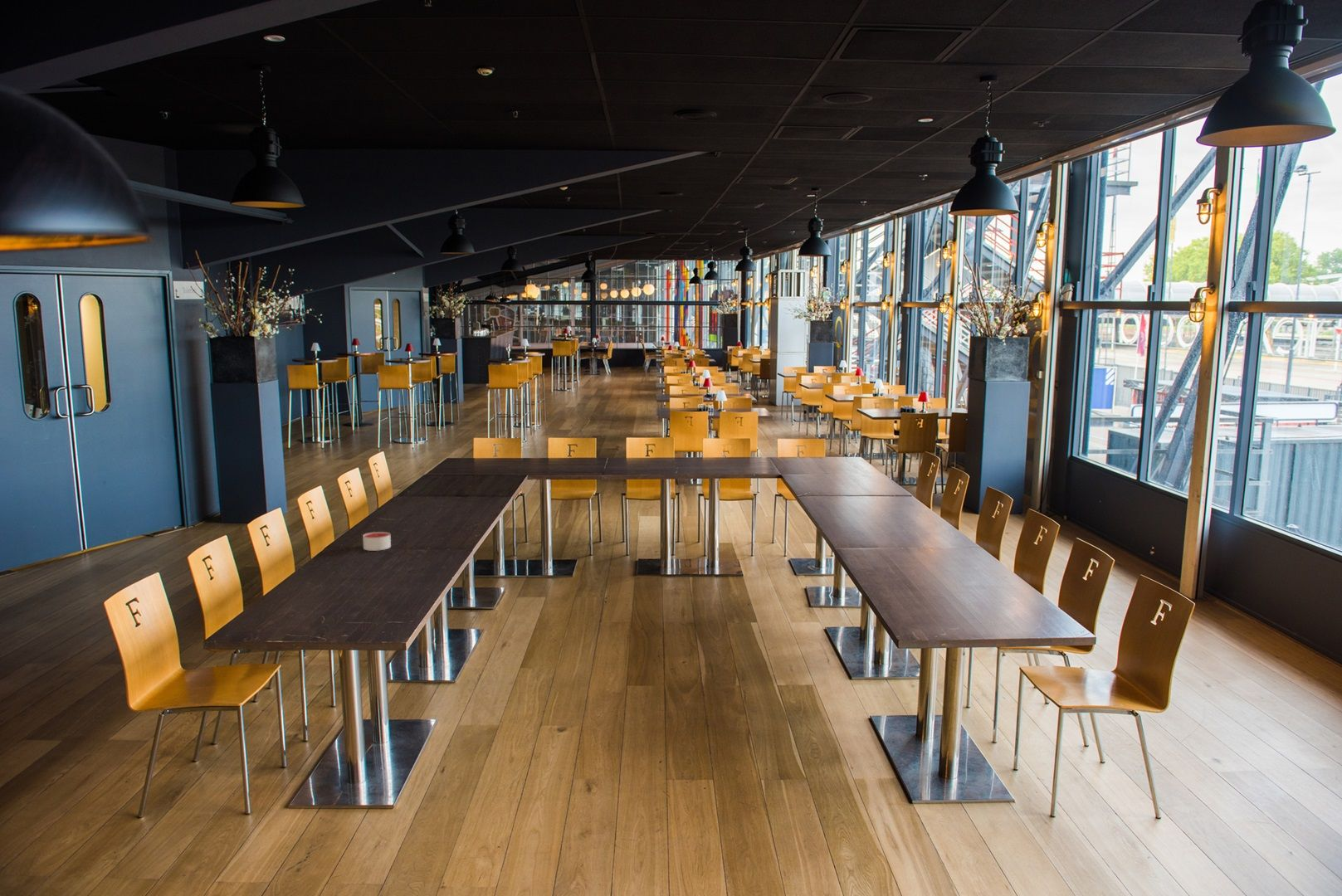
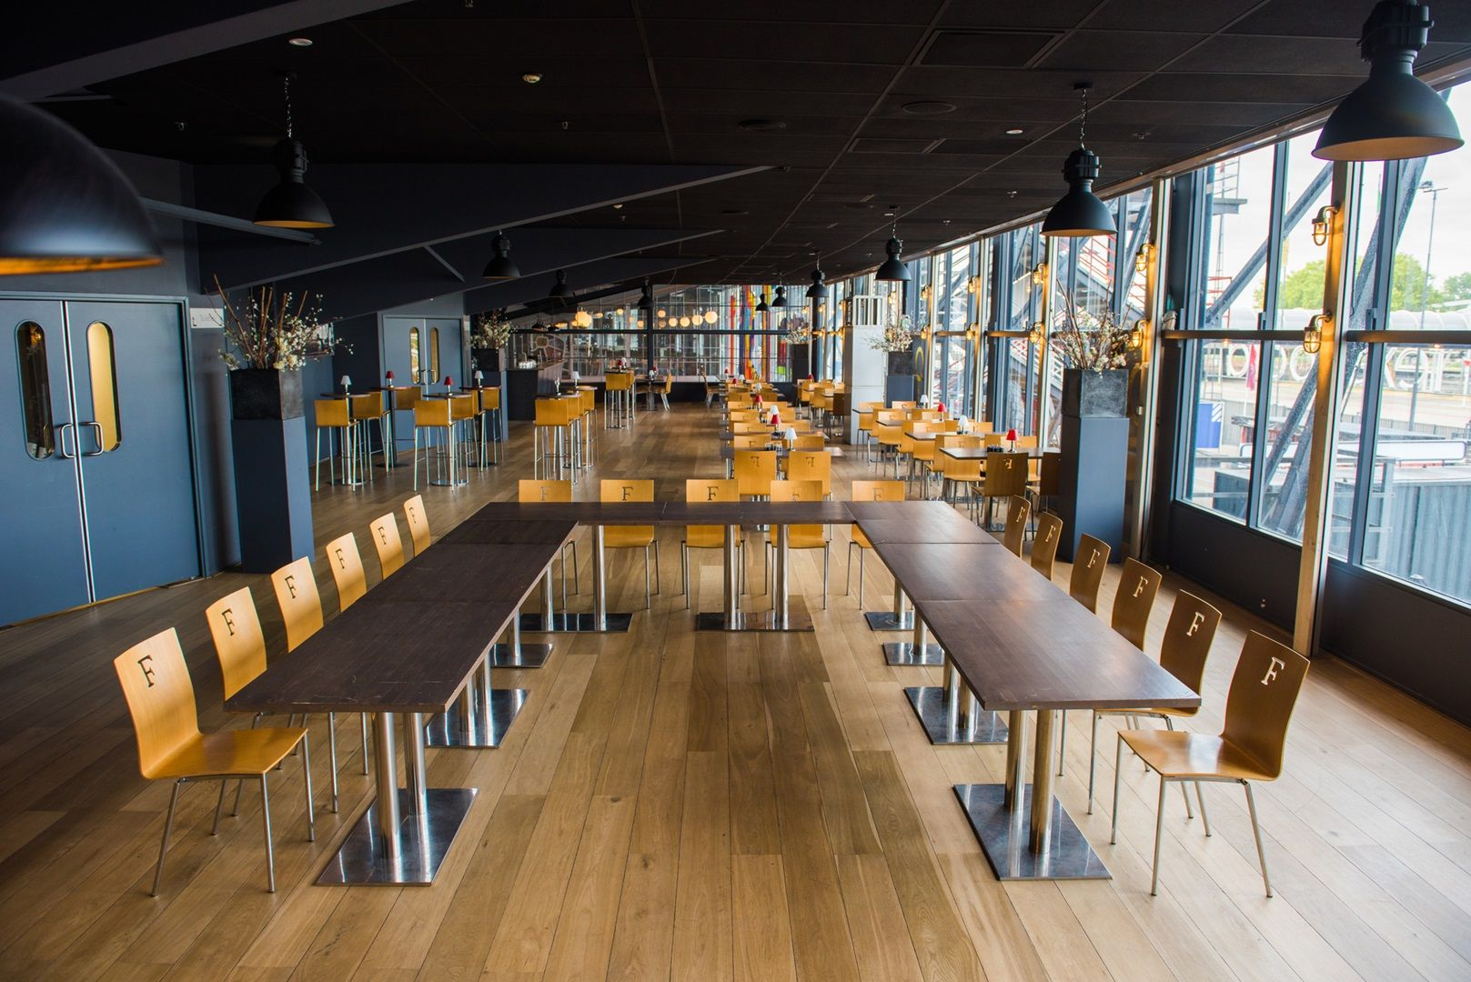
- candle (377, 540)
